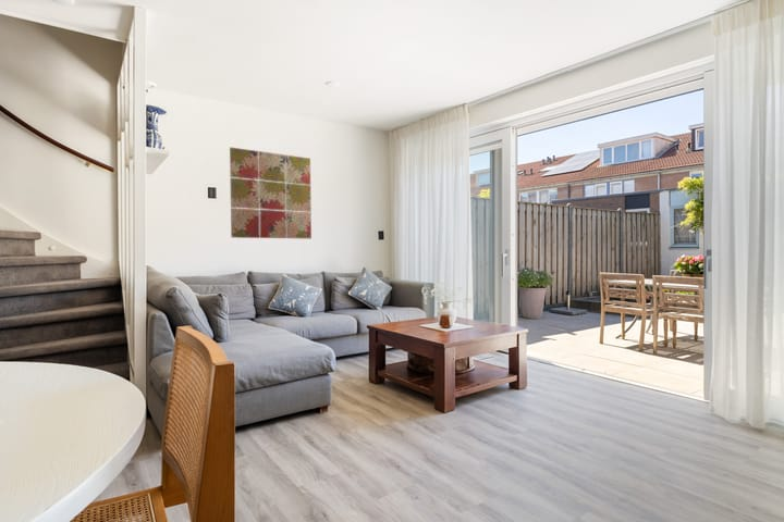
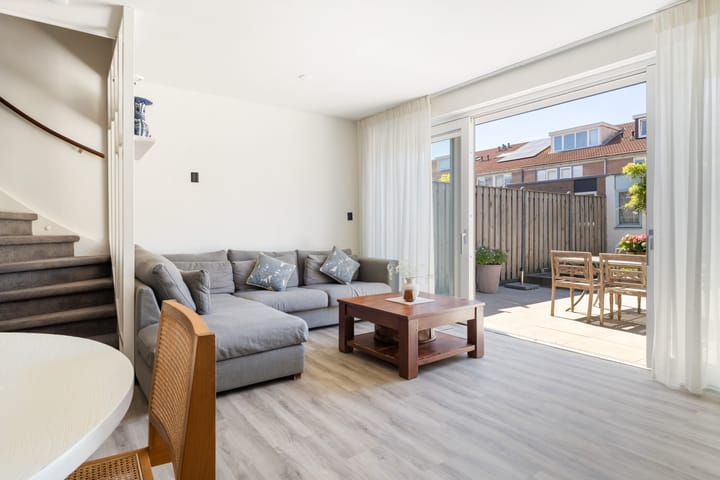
- wall art (272, 196)
